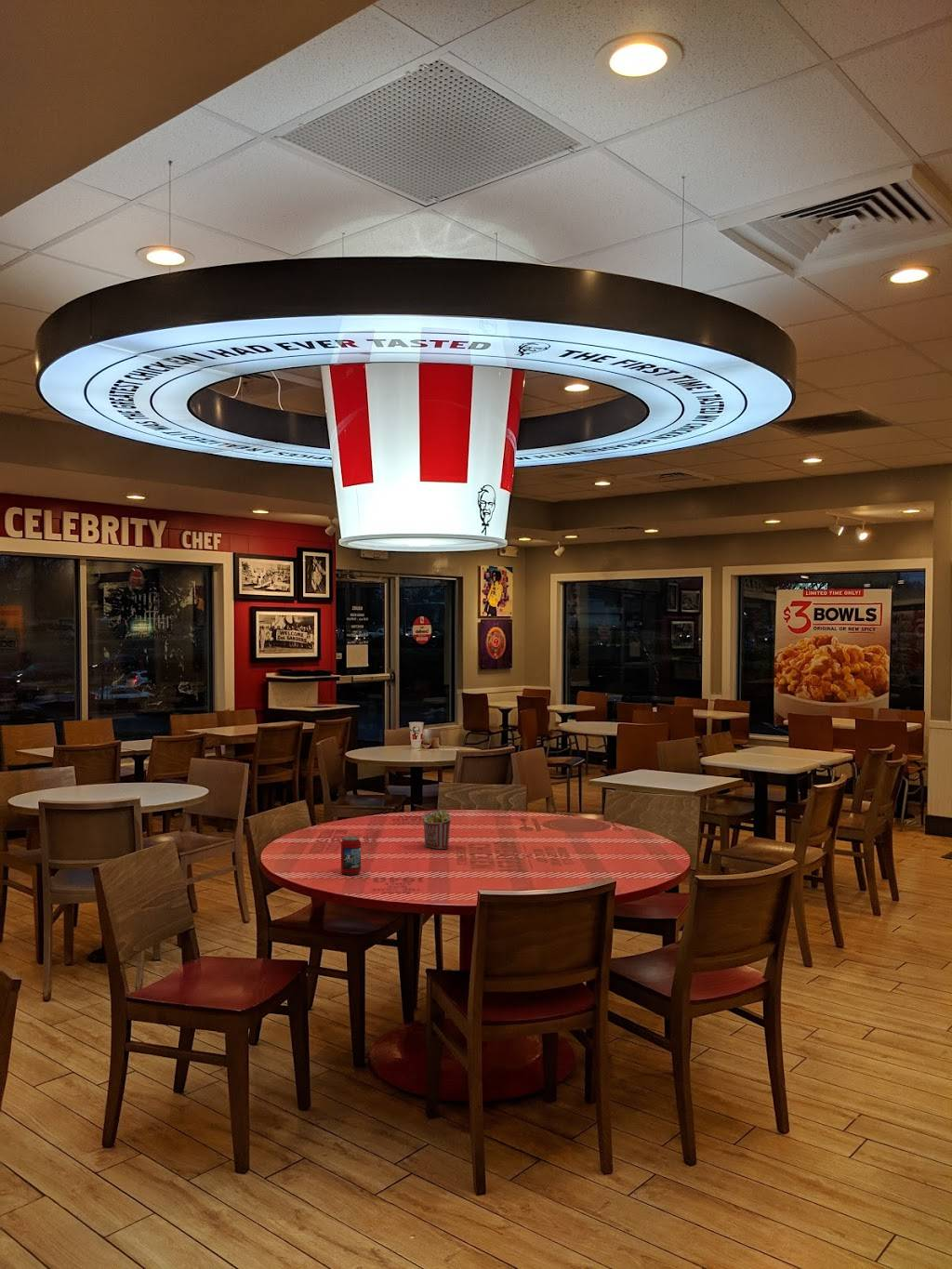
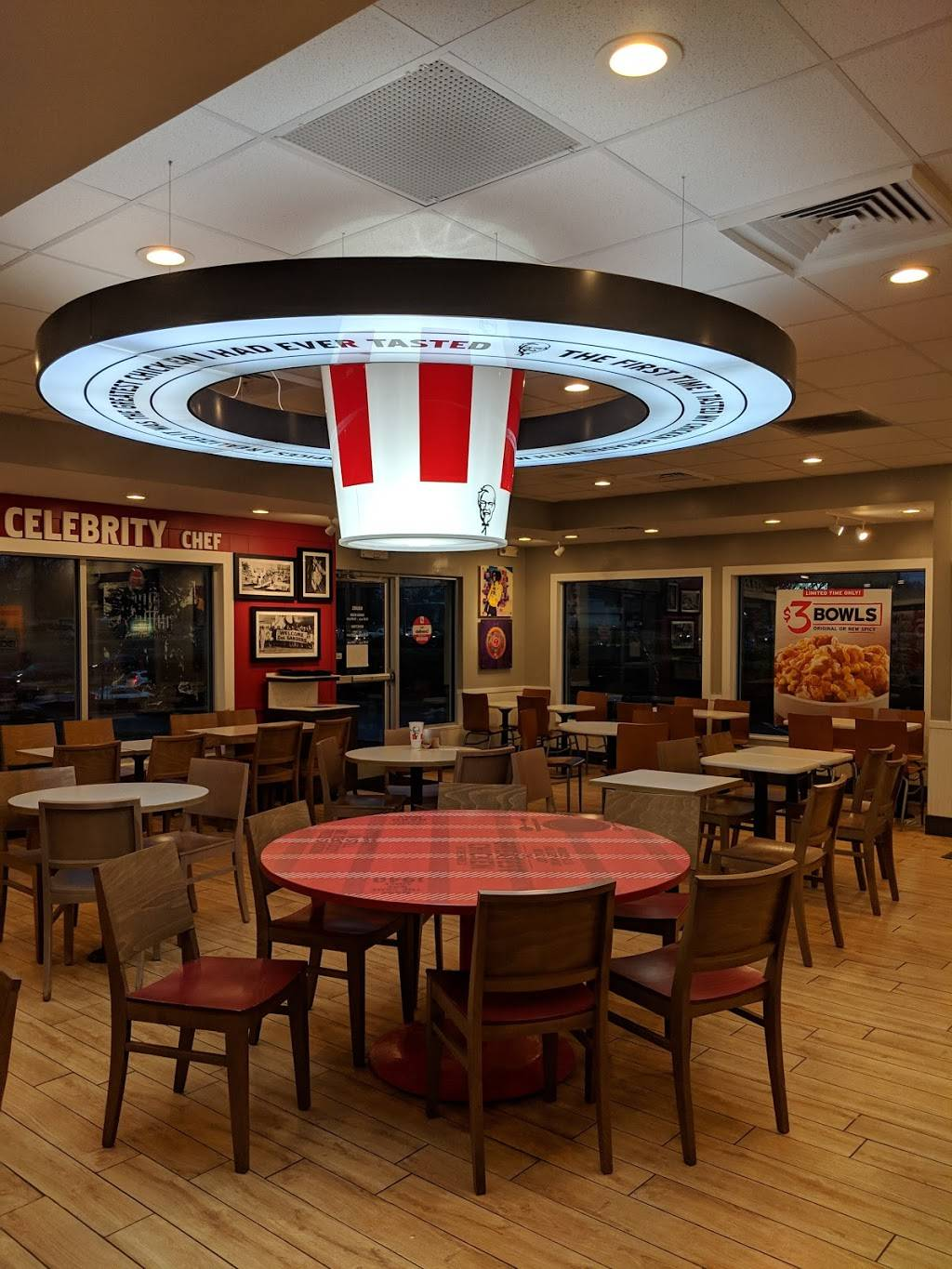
- beverage can (350, 855)
- french fries (436, 828)
